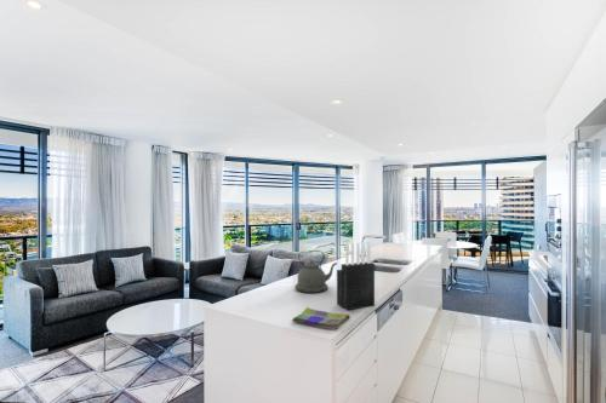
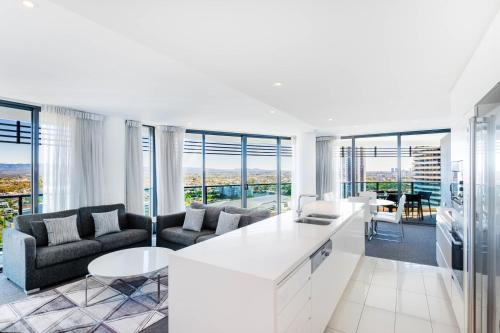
- dish towel (321, 317)
- kettle (313, 269)
- knife block (354, 272)
